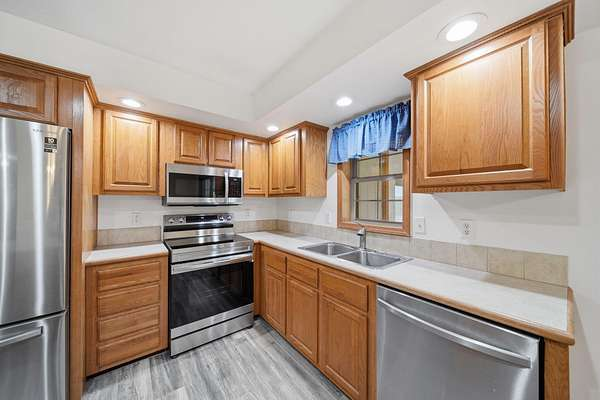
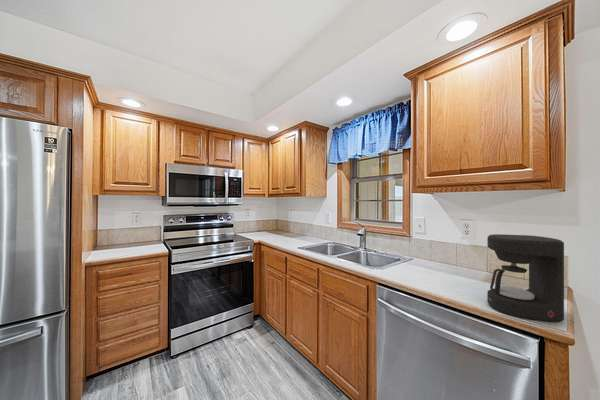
+ coffee maker (522, 272)
